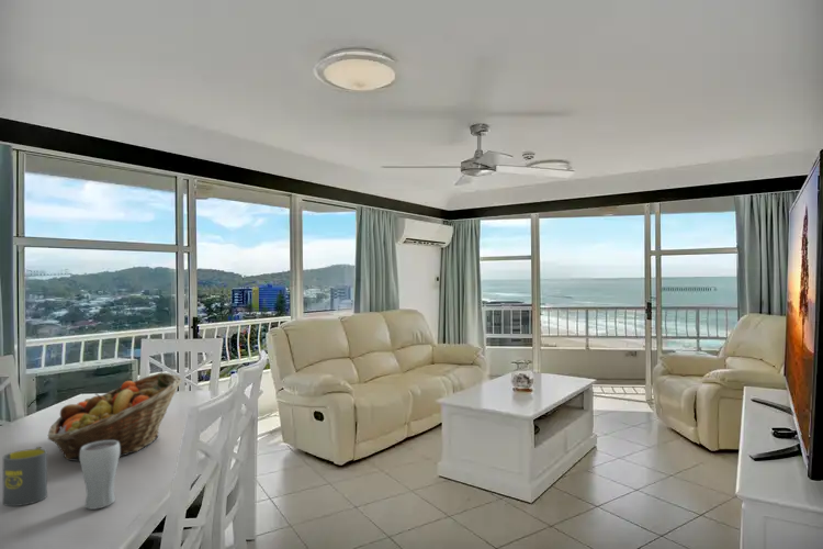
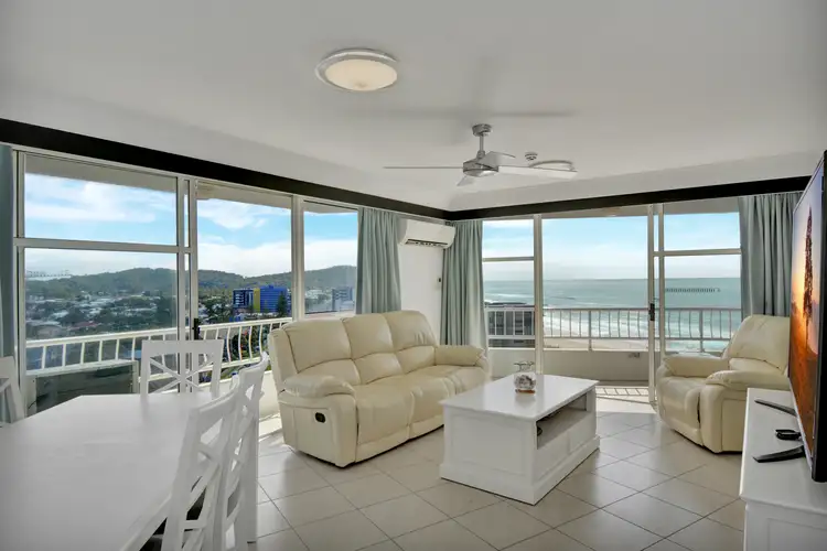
- mug (27, 474)
- drinking glass (100, 474)
- fruit basket (119, 413)
